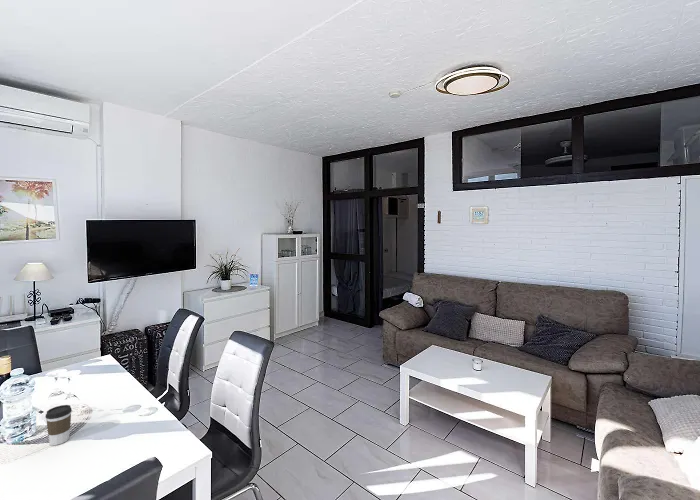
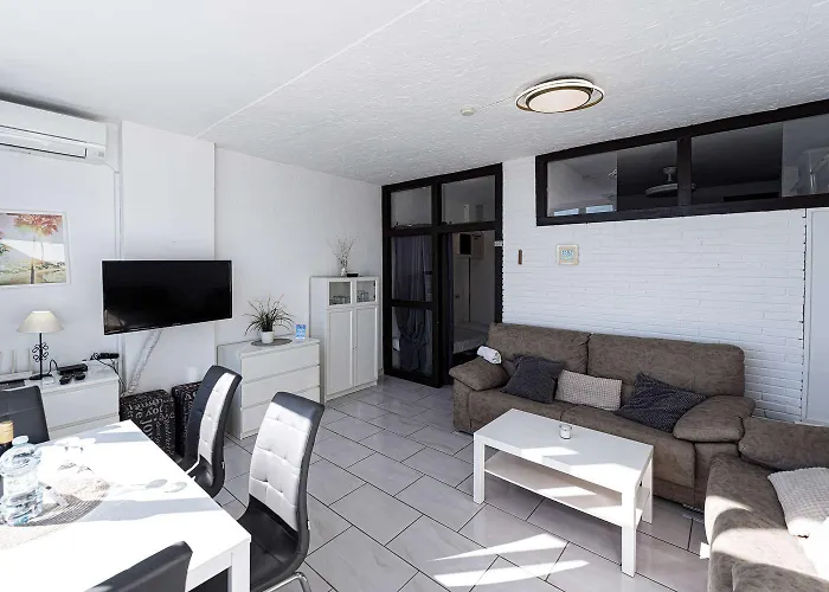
- coffee cup (59, 425)
